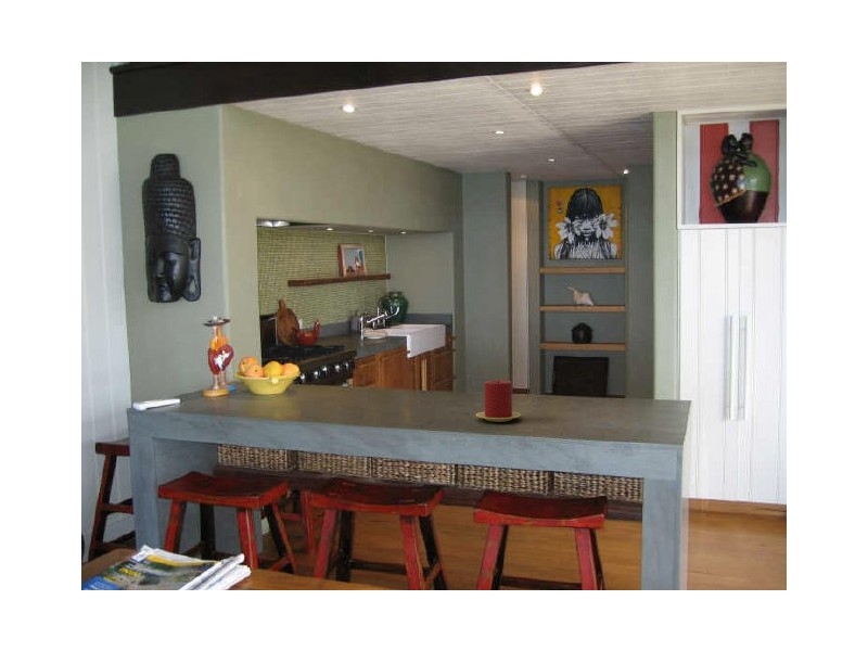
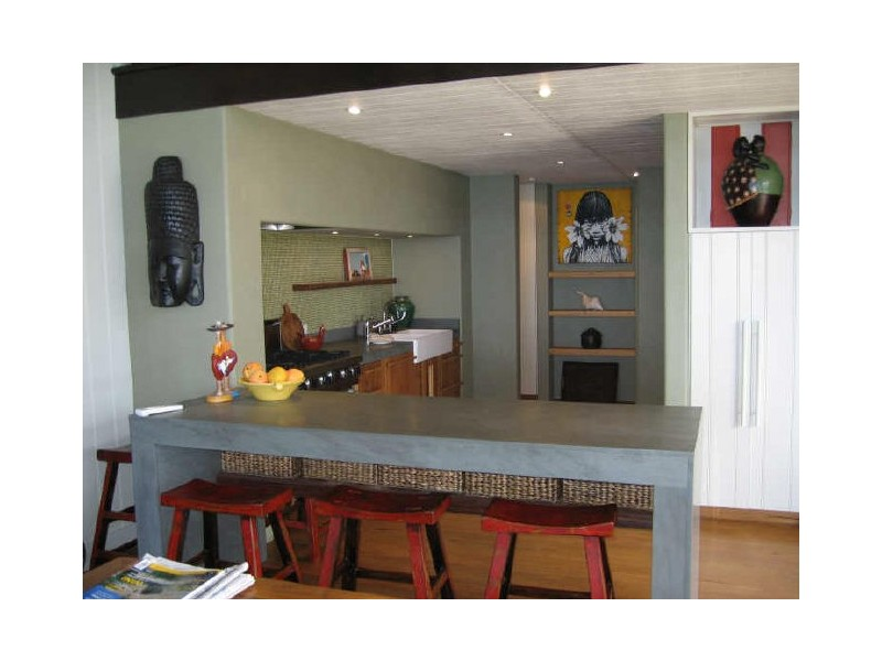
- candle (498, 399)
